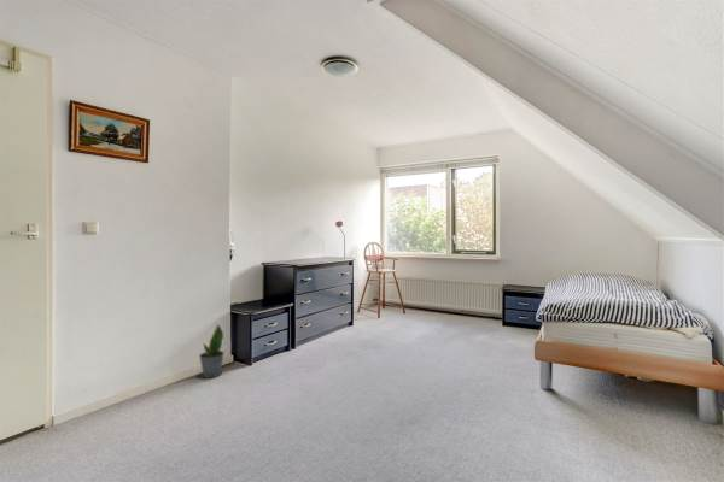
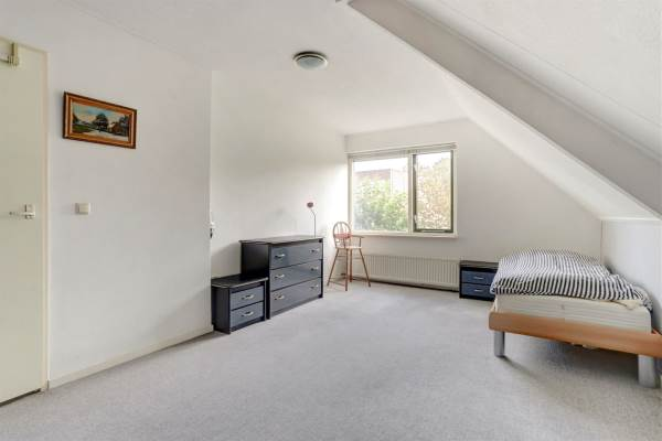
- potted plant (211, 349)
